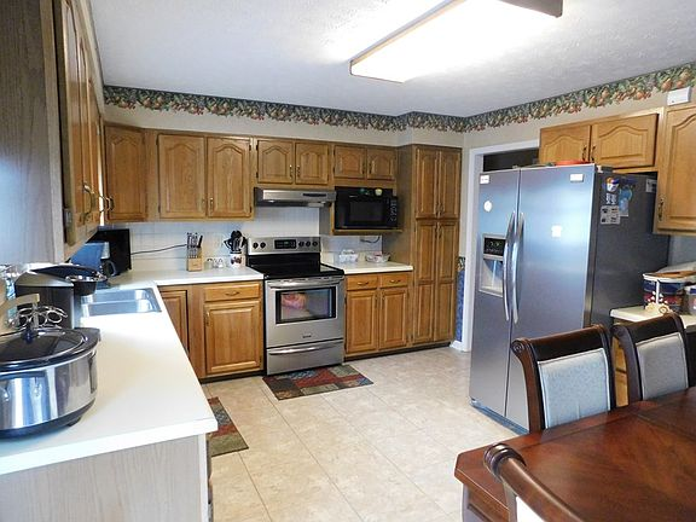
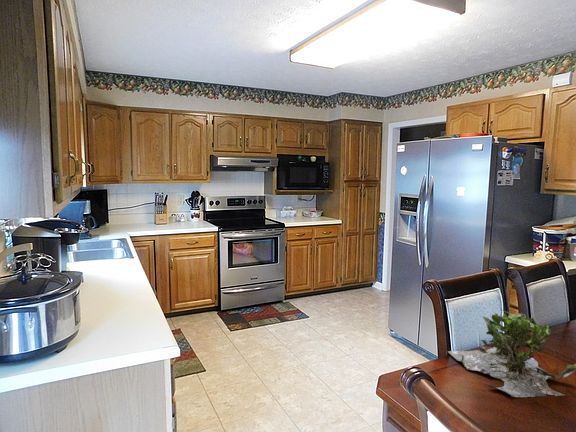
+ plant (514, 343)
